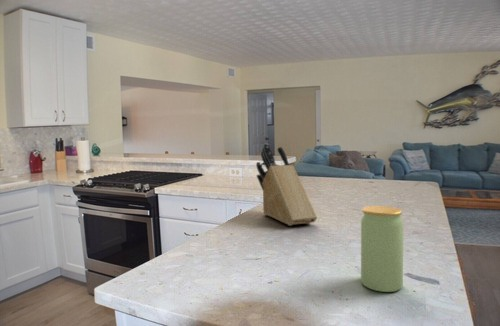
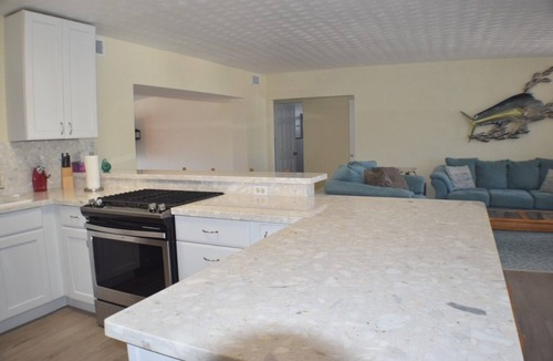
- knife block (282, 180)
- jar (381, 246)
